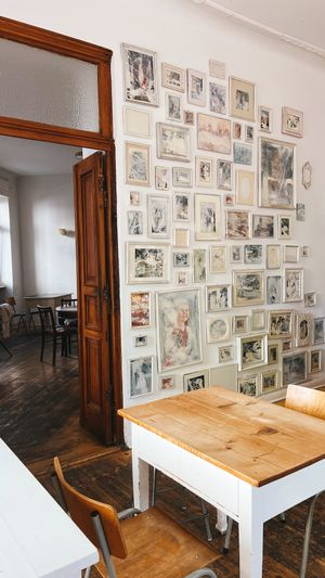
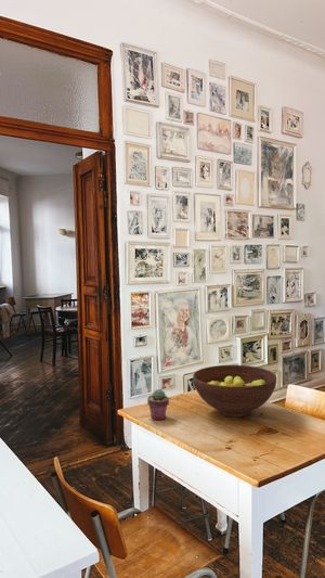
+ potted succulent (158, 403)
+ fruit bowl (234, 394)
